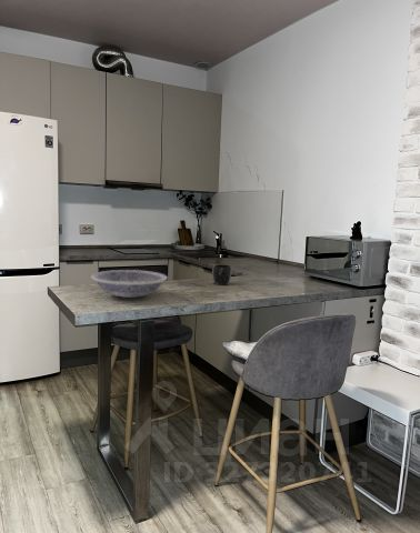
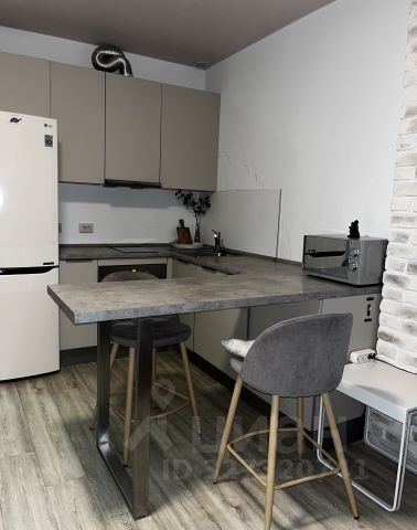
- mug (220, 274)
- bowl (129, 285)
